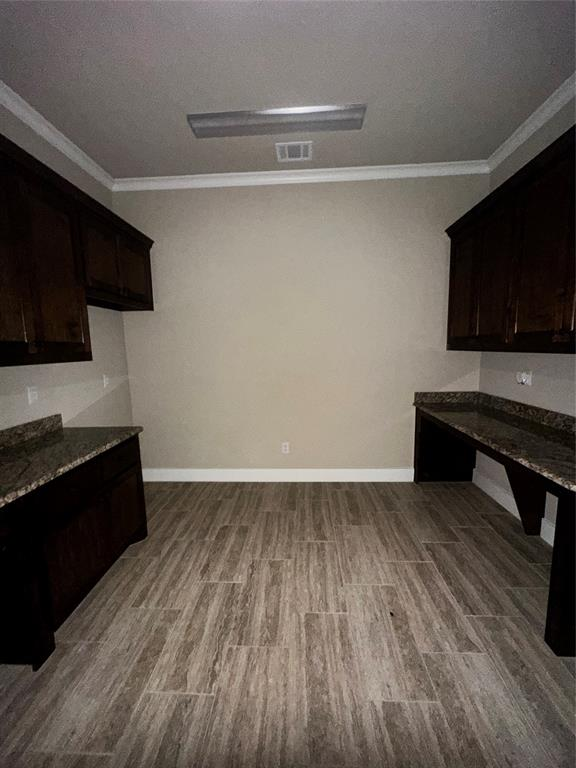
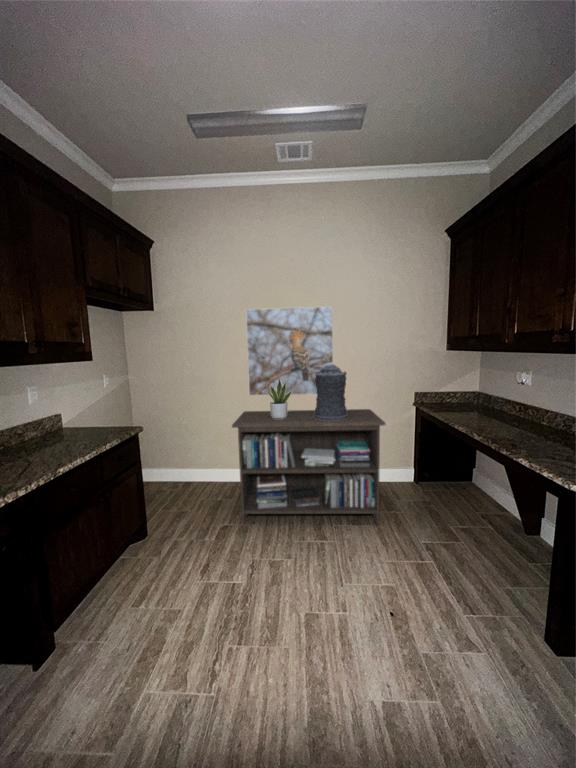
+ storage cabinet (308, 464)
+ potted plant (277, 397)
+ incense holder (330, 390)
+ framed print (290, 352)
